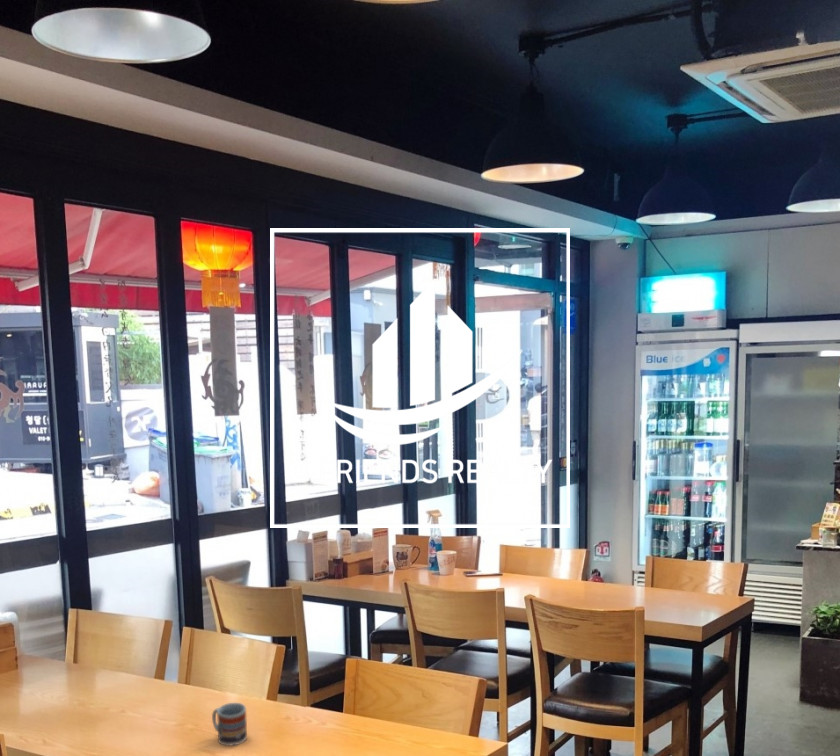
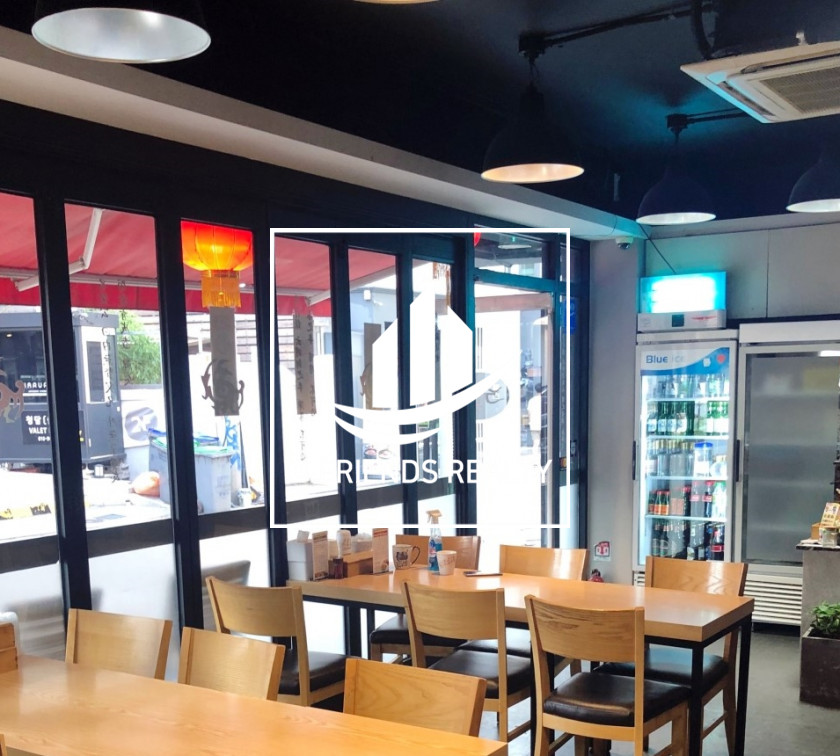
- cup (227, 723)
